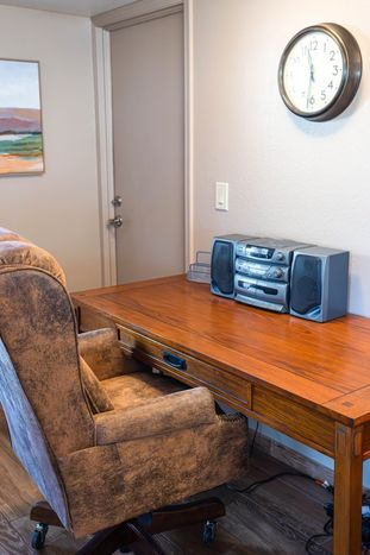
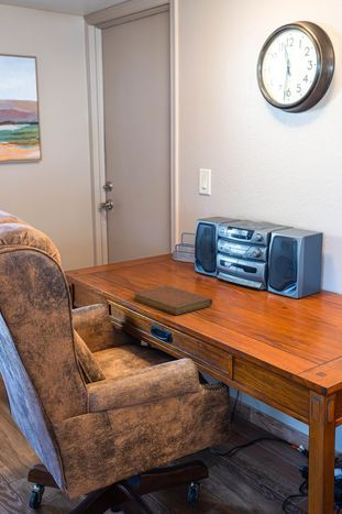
+ notebook (172, 298)
